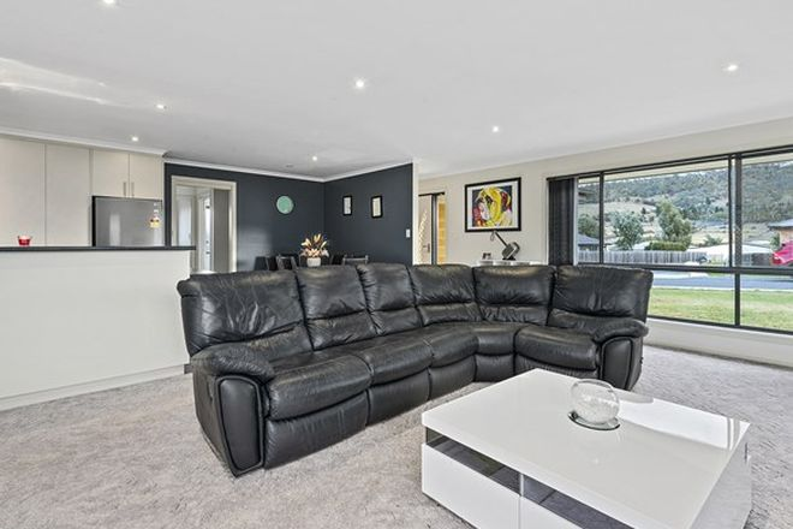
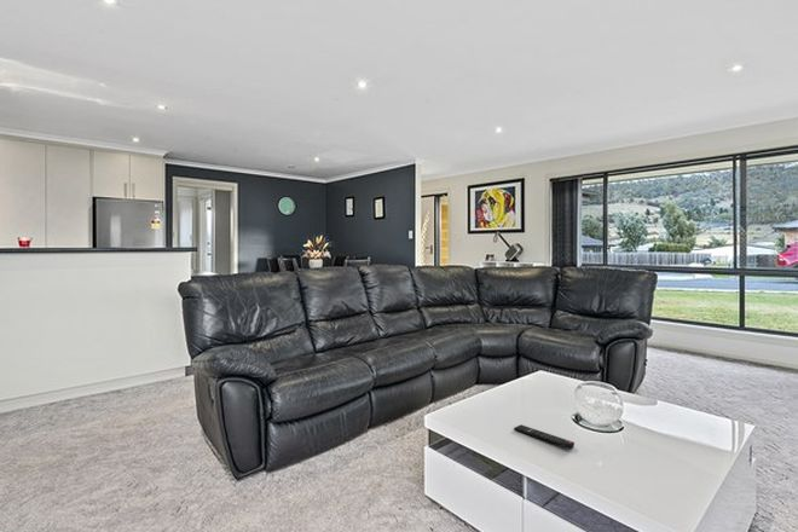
+ remote control (543, 436)
